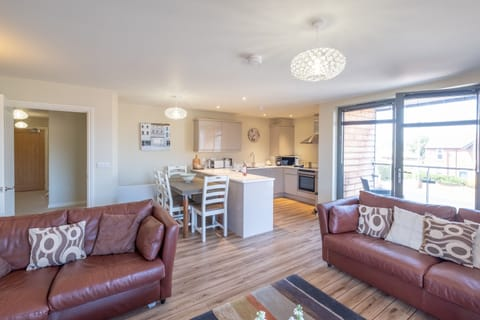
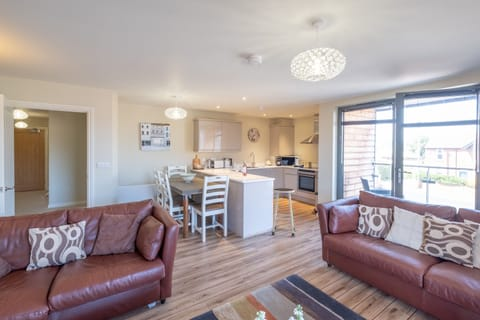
+ stool (281, 214)
